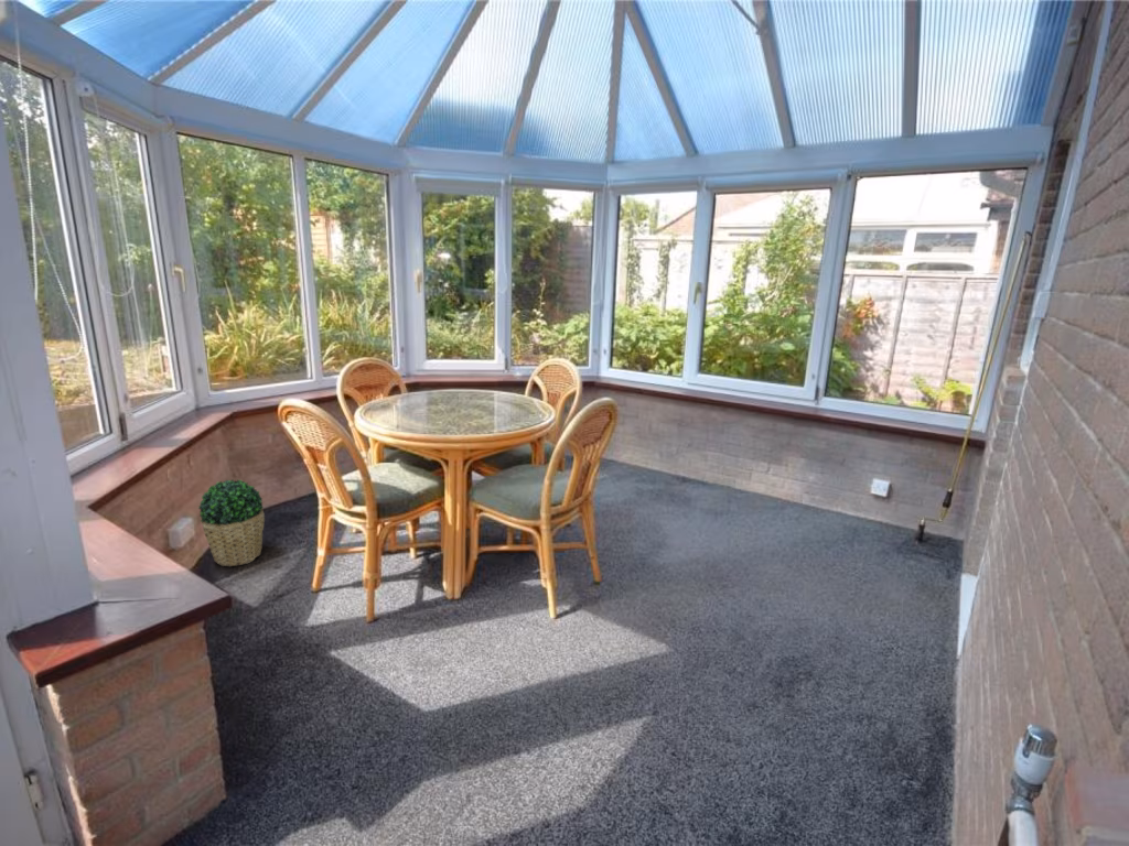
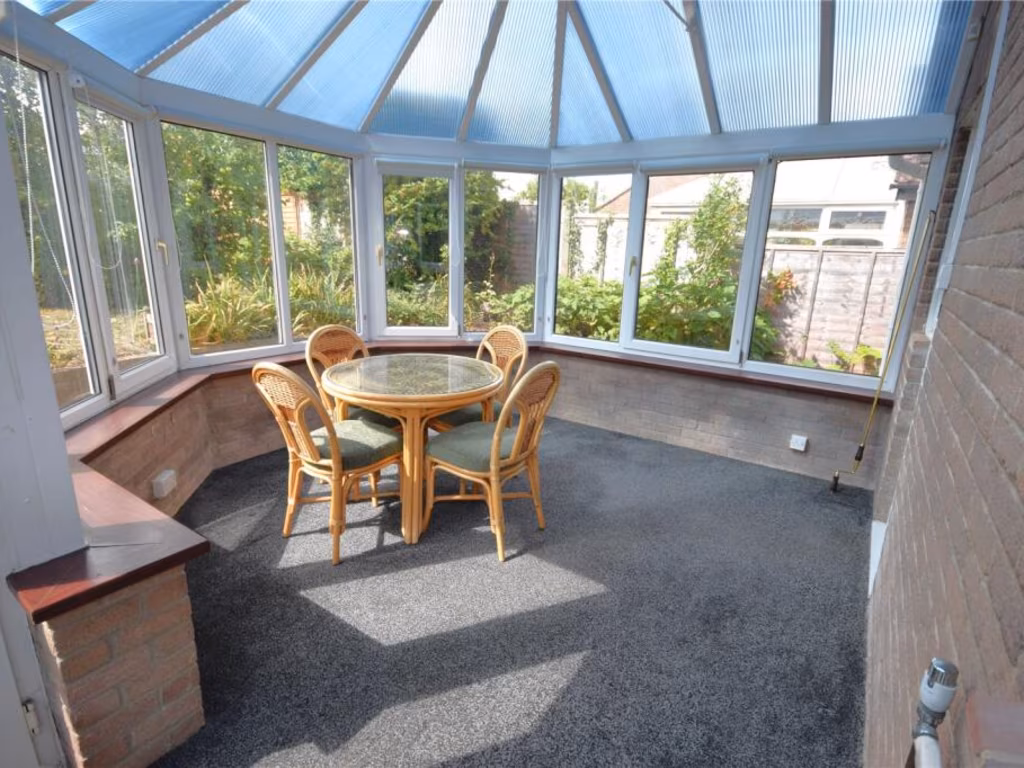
- potted plant (233, 520)
